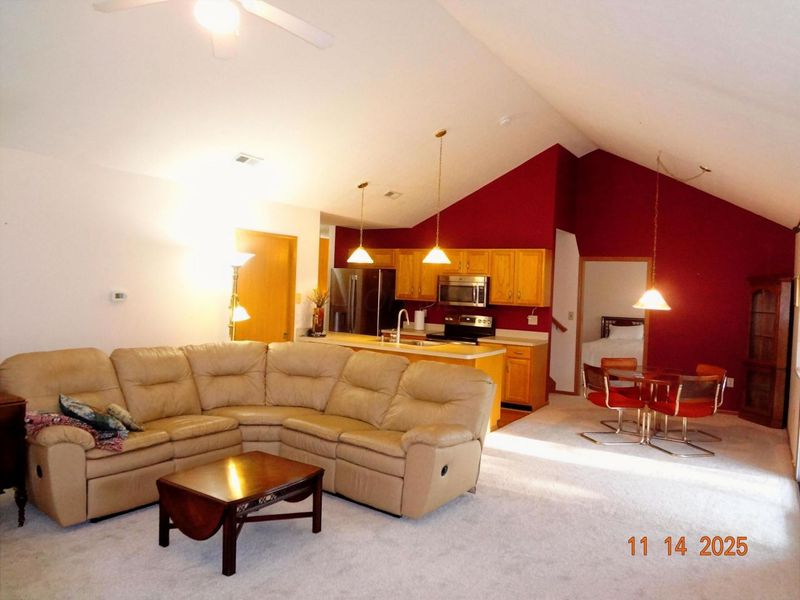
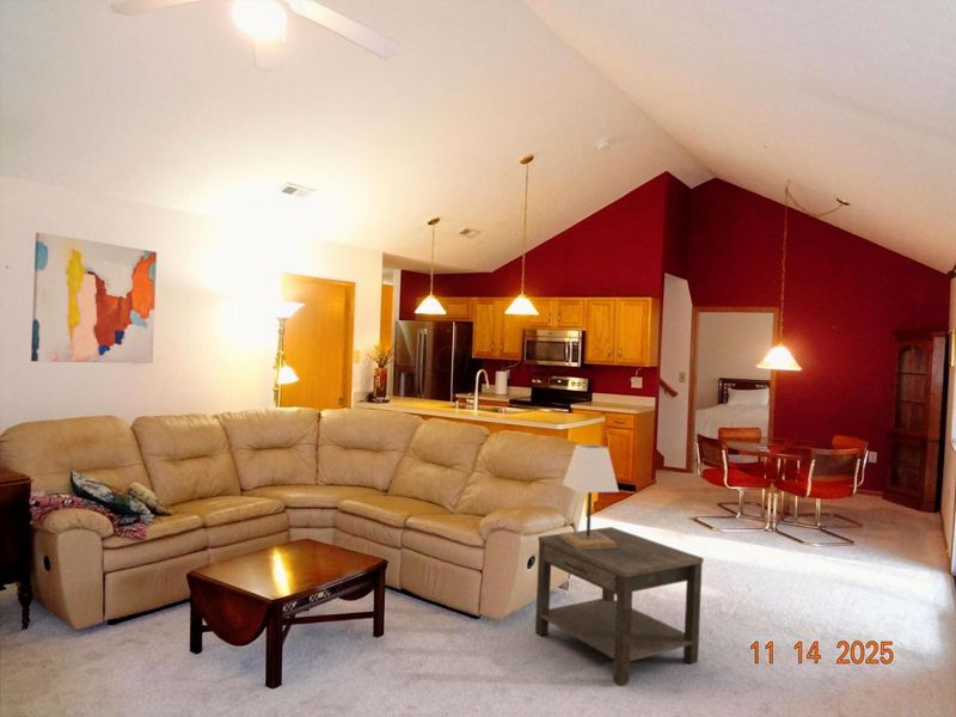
+ wall art (98, 302)
+ lamp (589, 494)
+ side table (613, 596)
